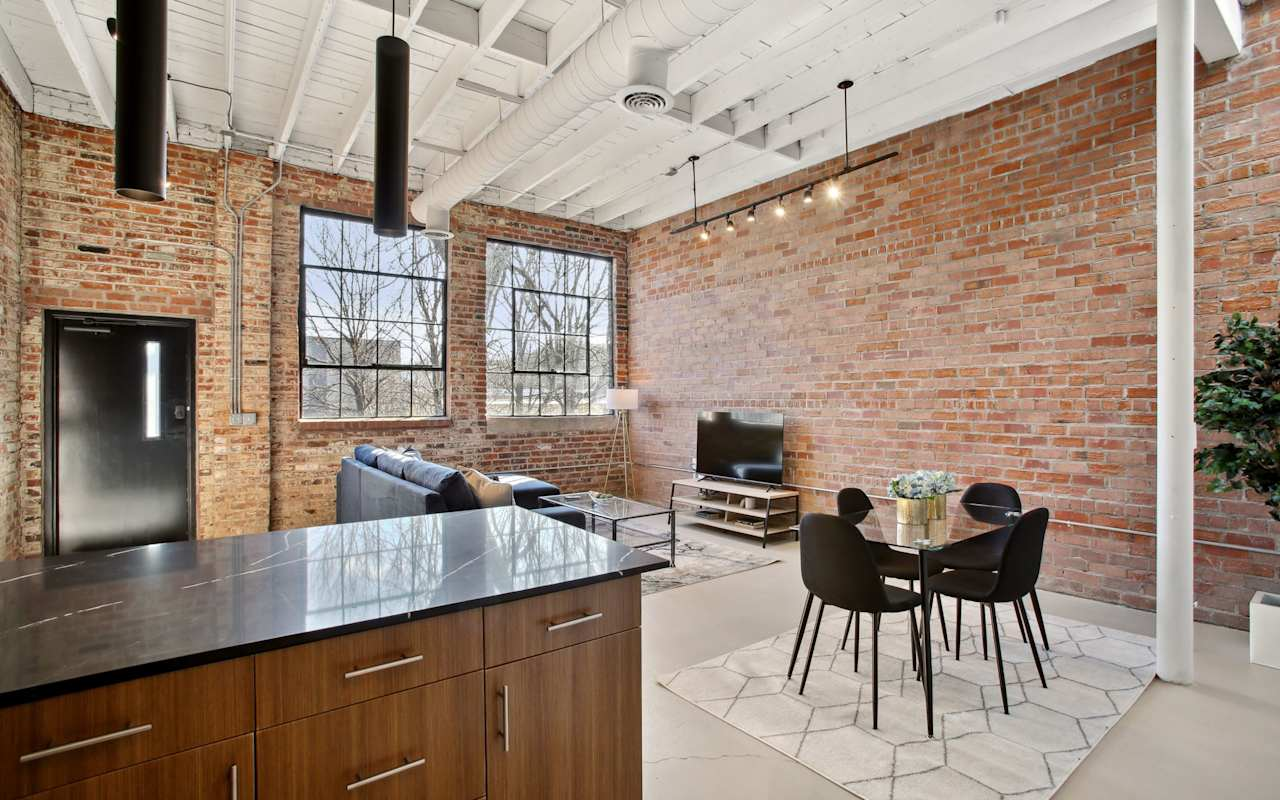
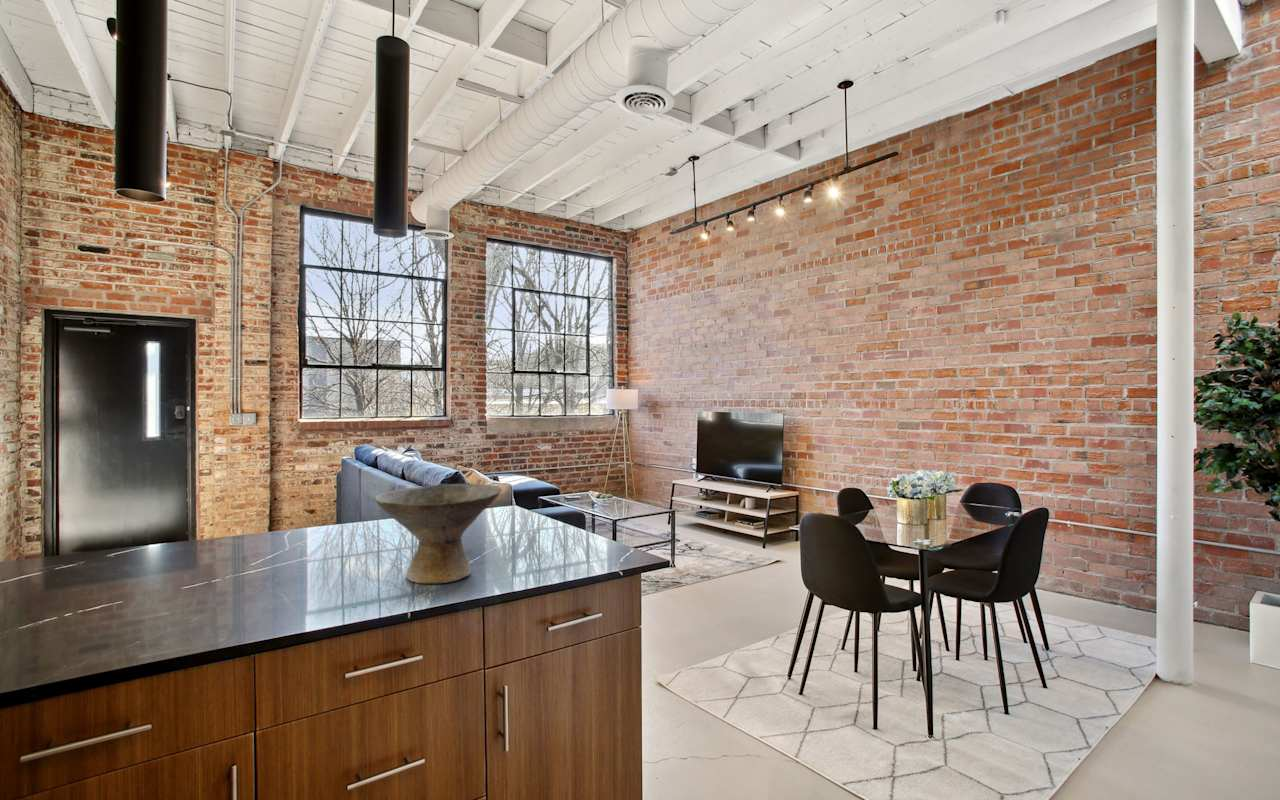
+ bowl (439, 532)
